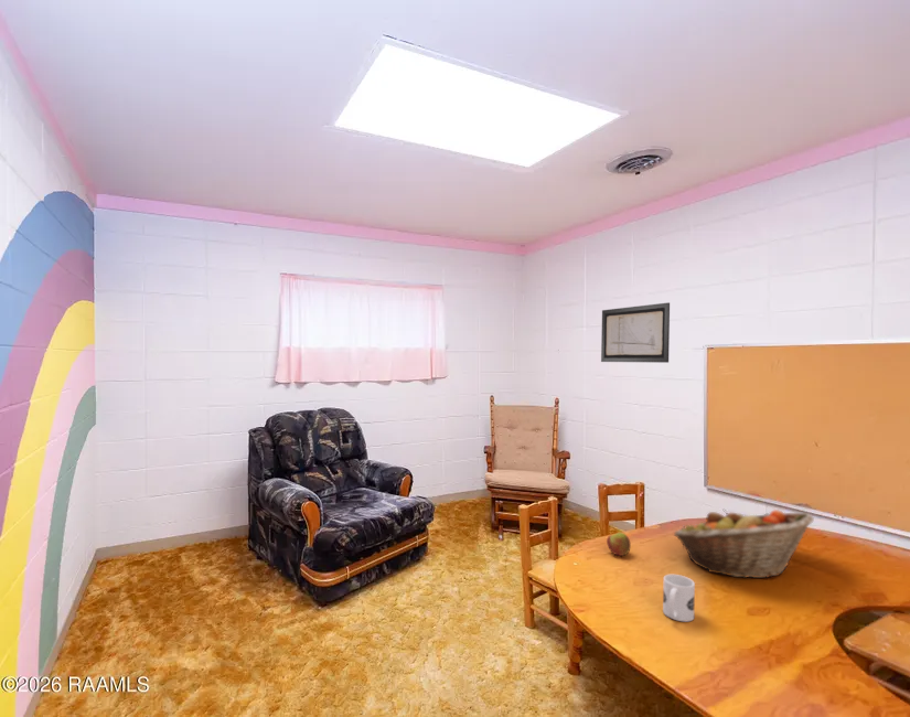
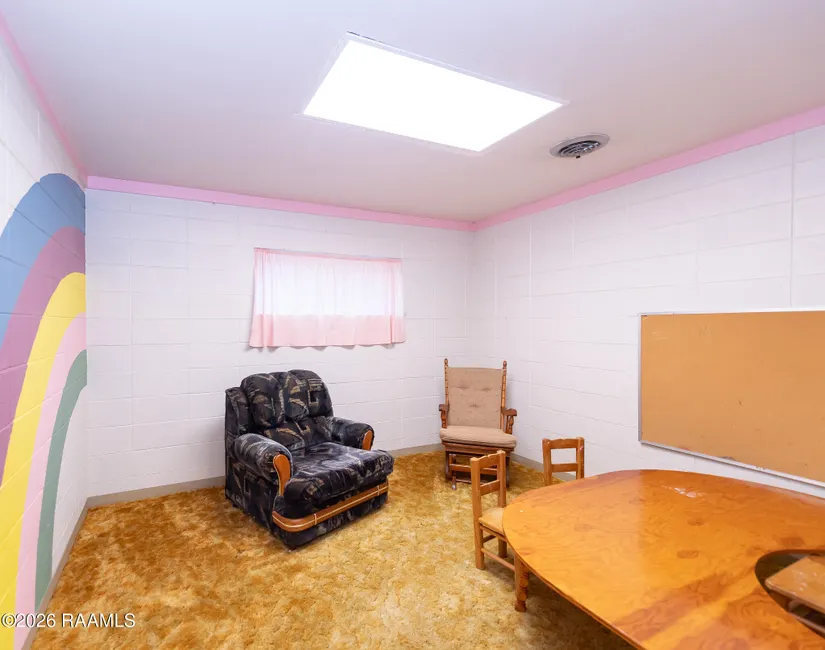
- fruit basket (741, 535)
- wall art (632, 334)
- apple (618, 543)
- mug (676, 599)
